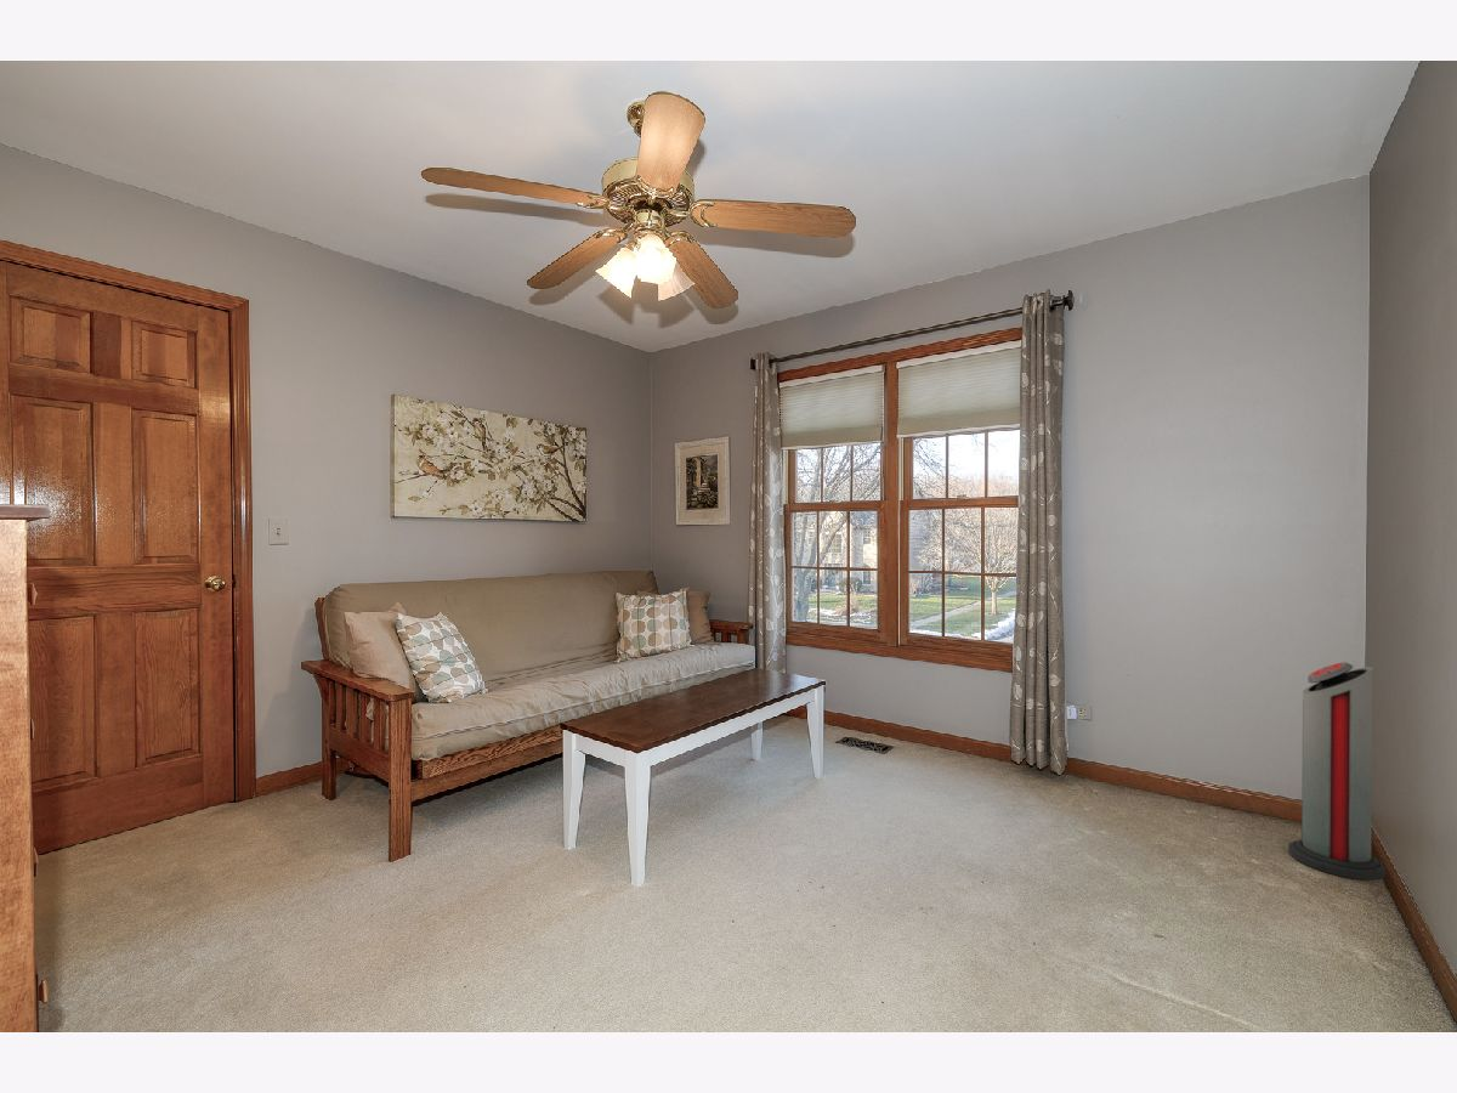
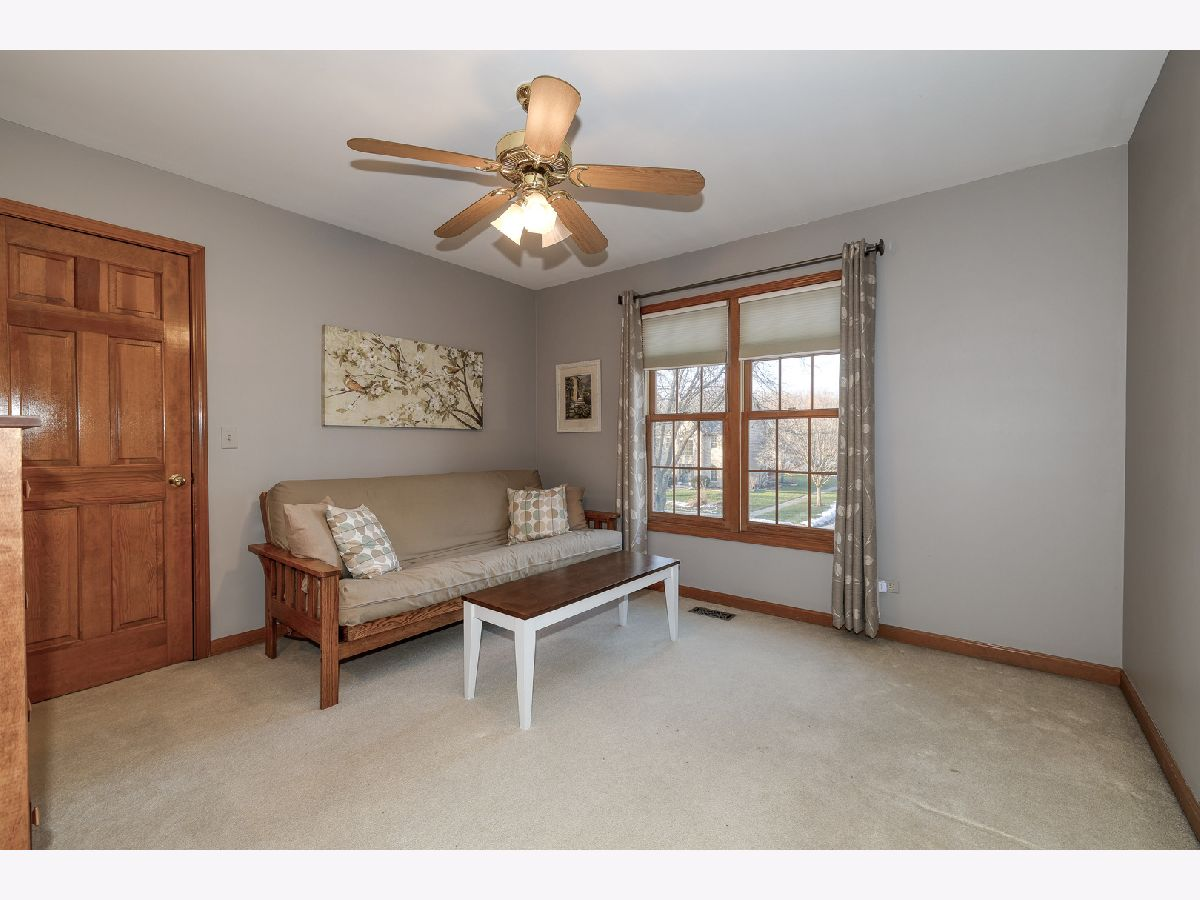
- air purifier (1336, 761)
